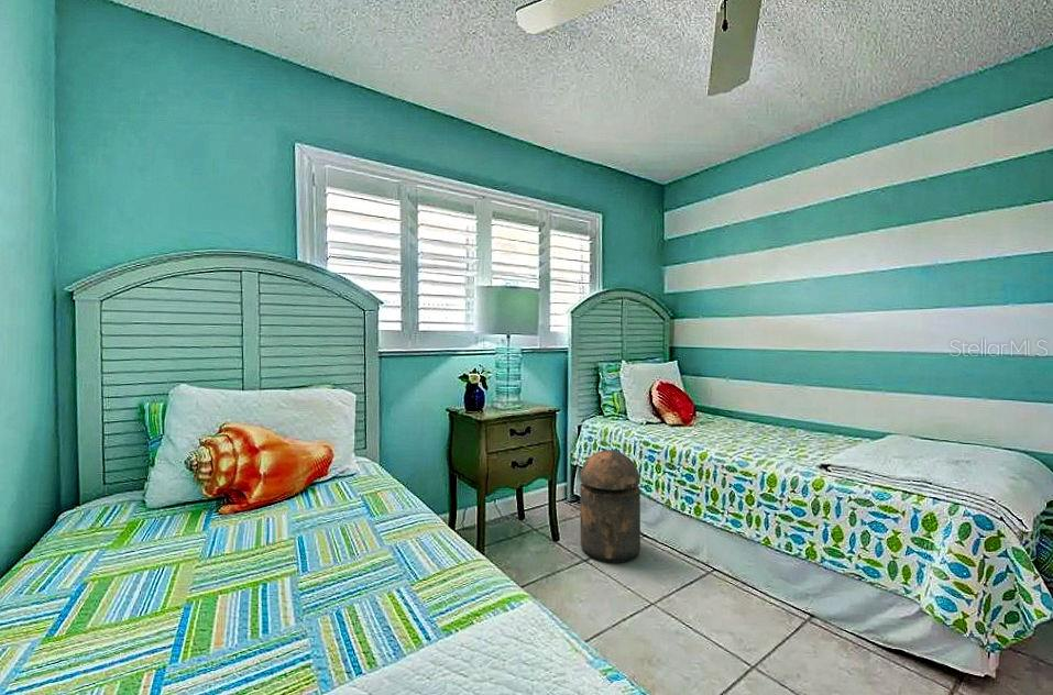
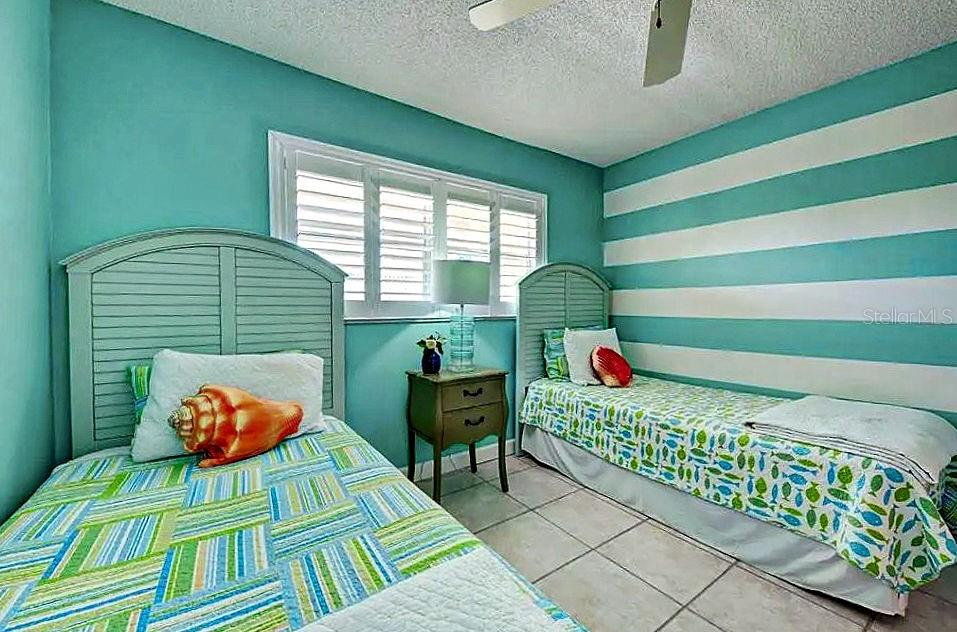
- trash can (610, 499)
